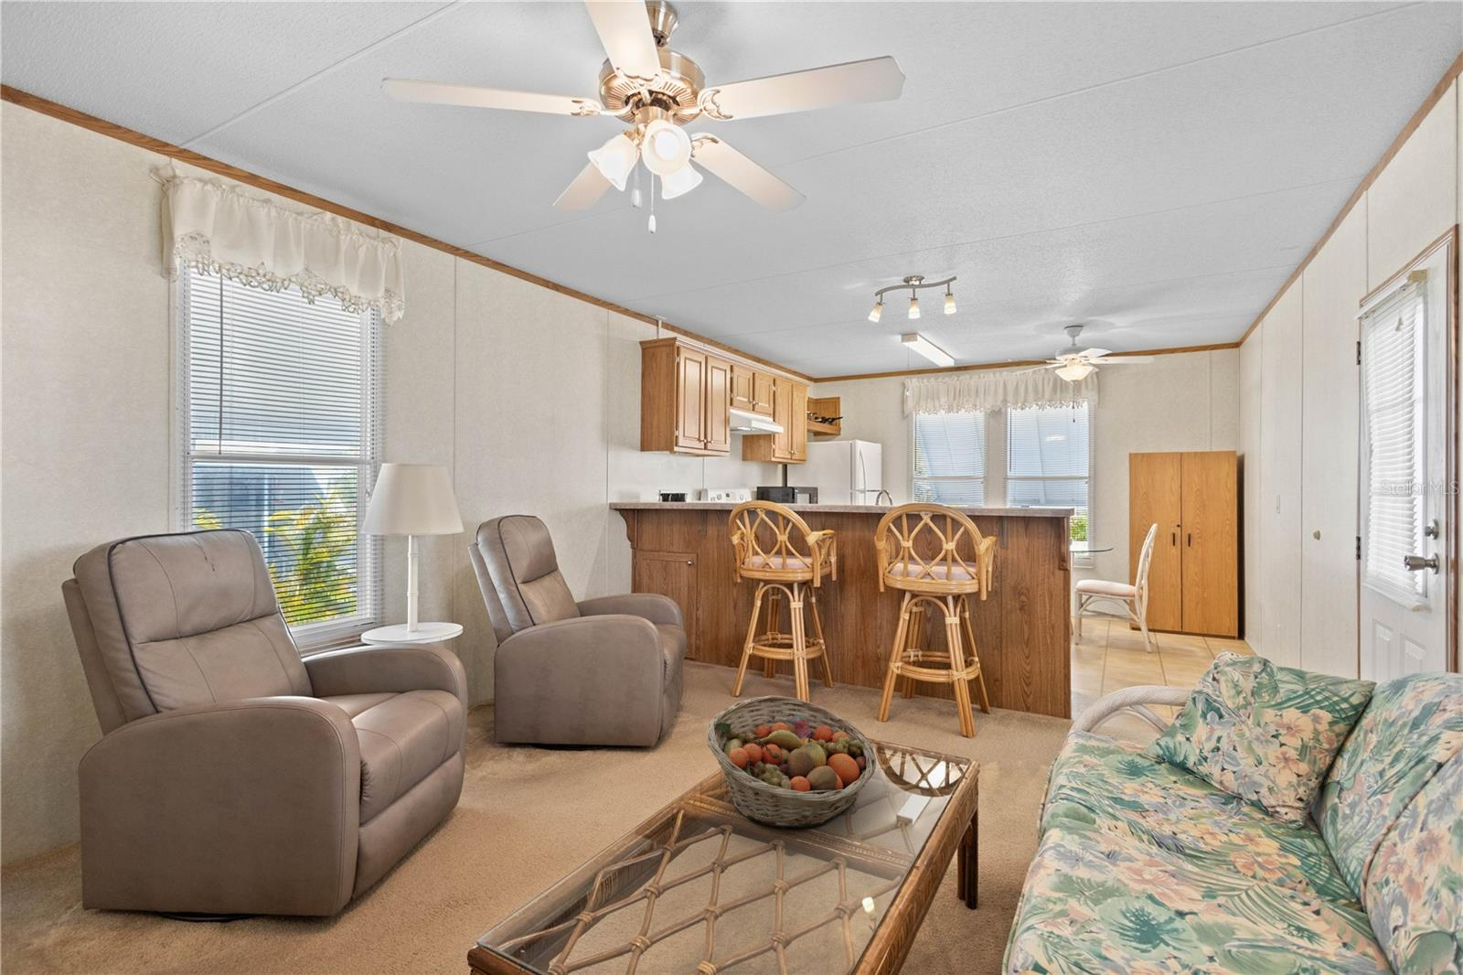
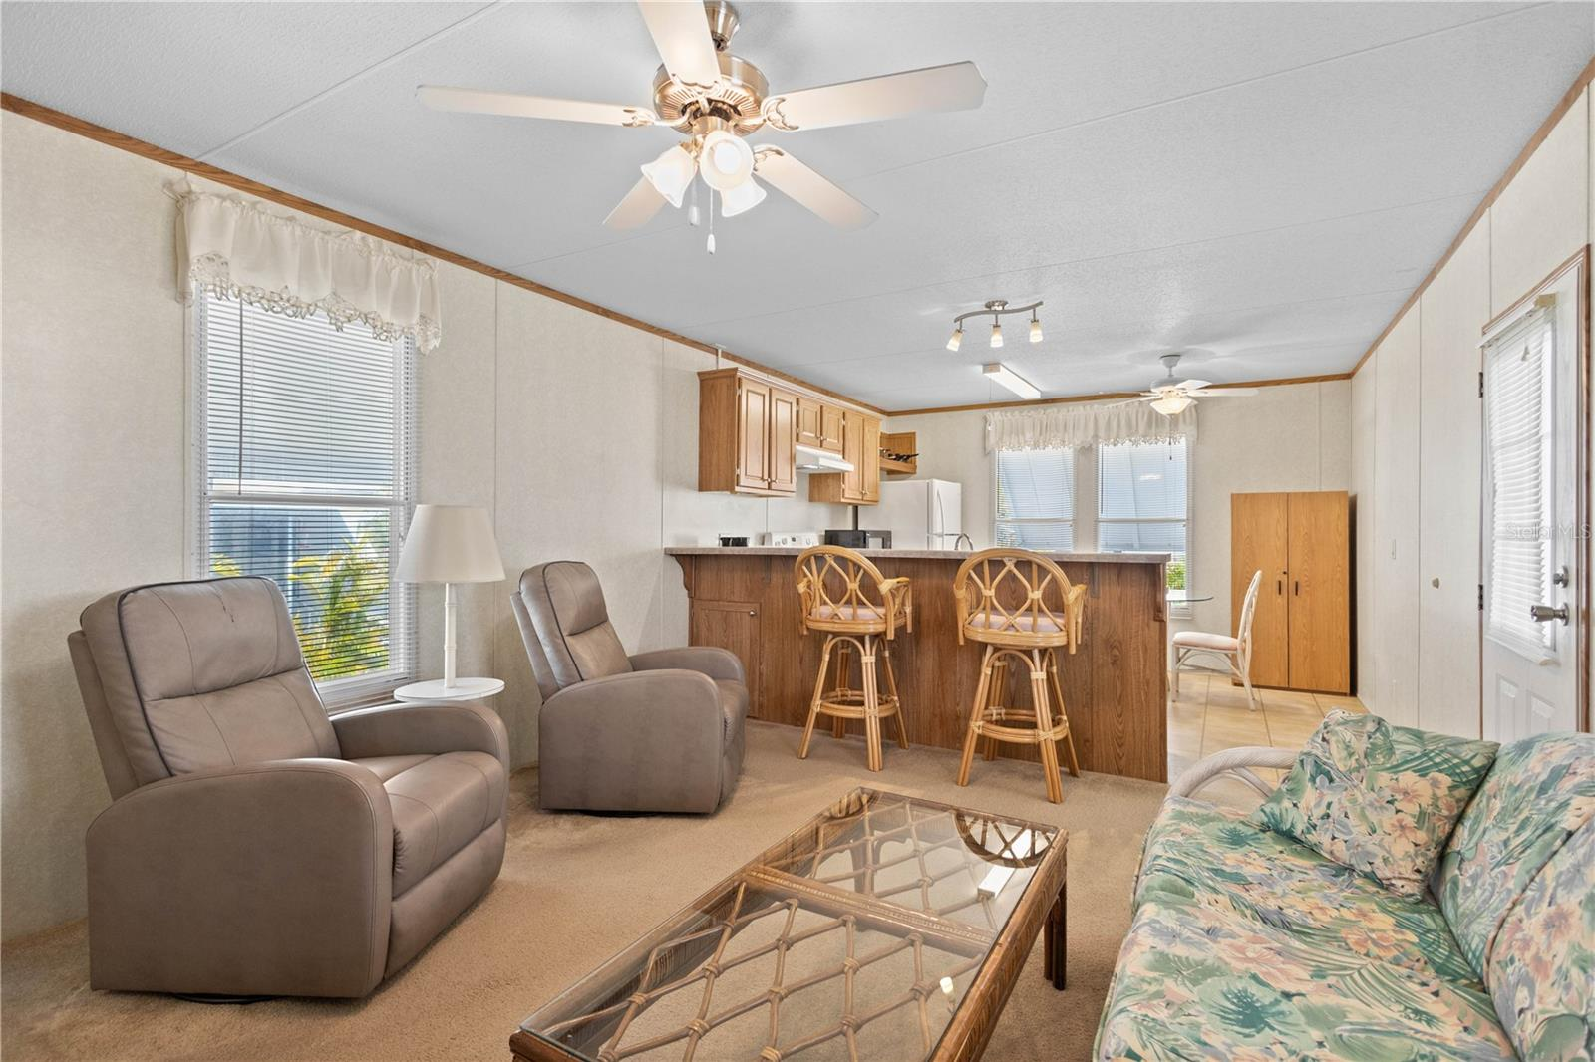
- fruit basket (791, 756)
